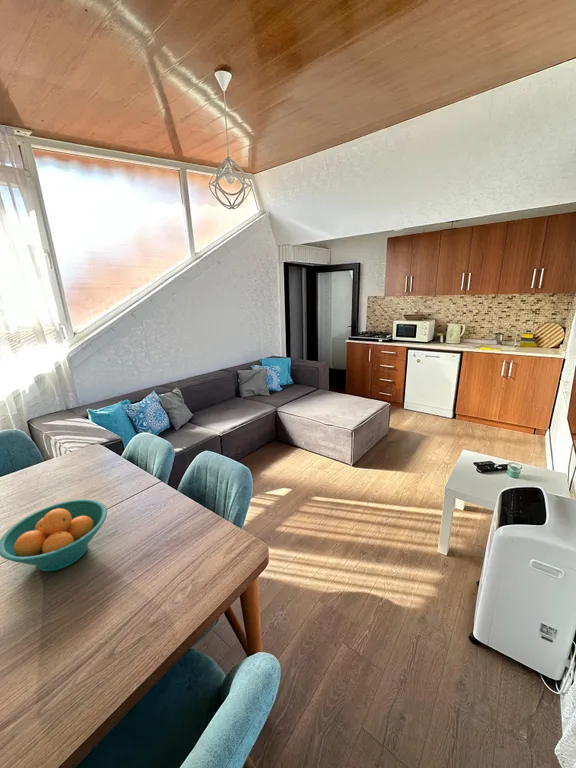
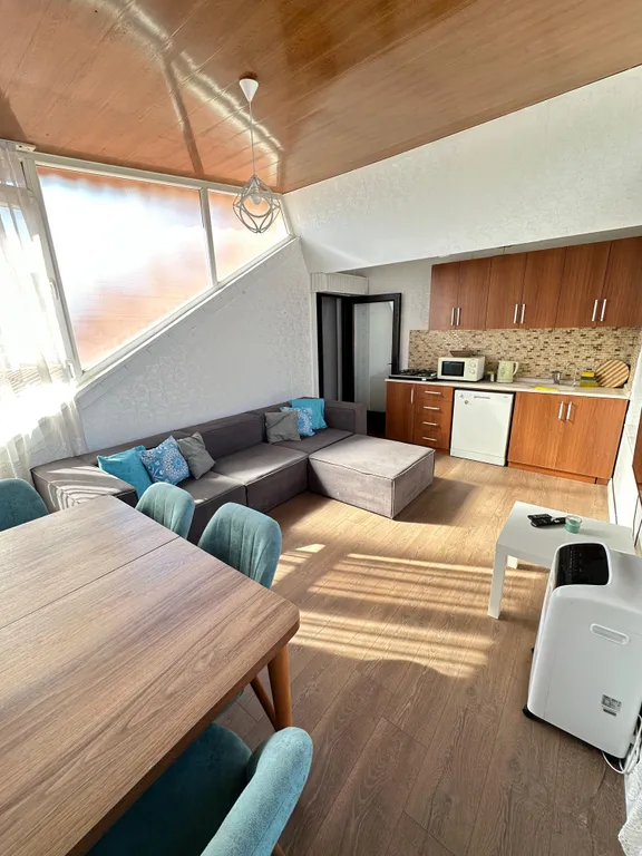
- fruit bowl (58, 533)
